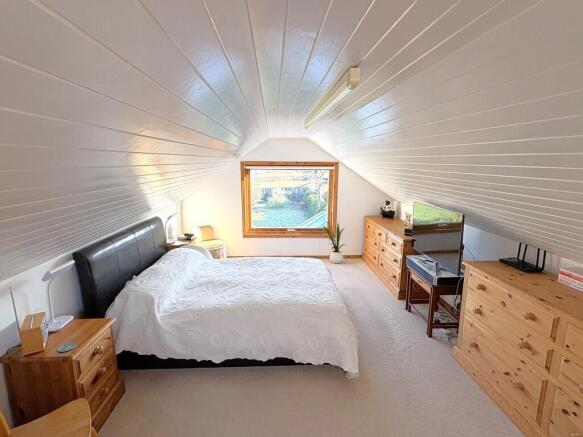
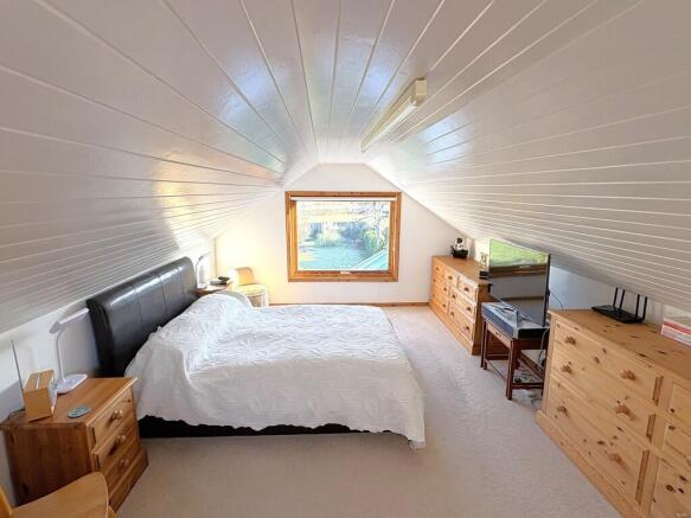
- house plant (335, 240)
